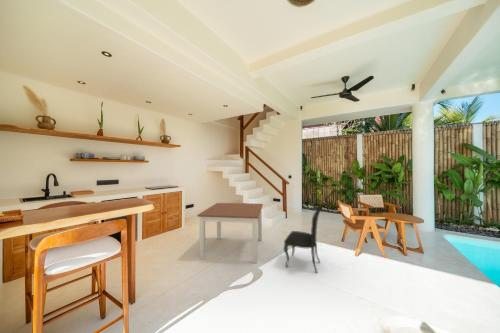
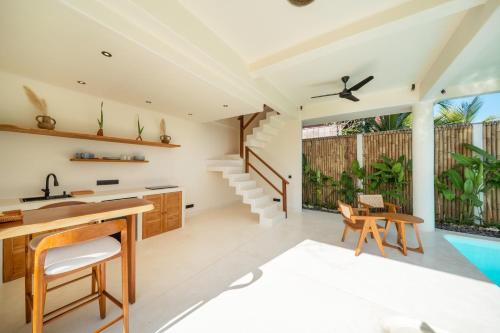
- dining chair (304, 233)
- dining table (234, 221)
